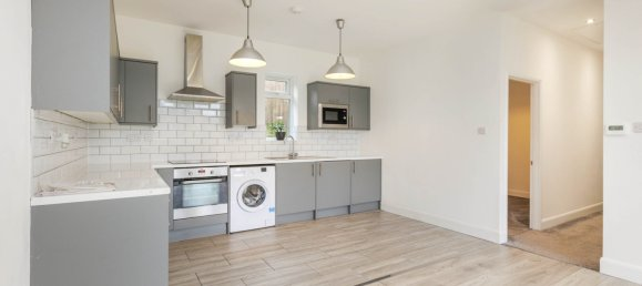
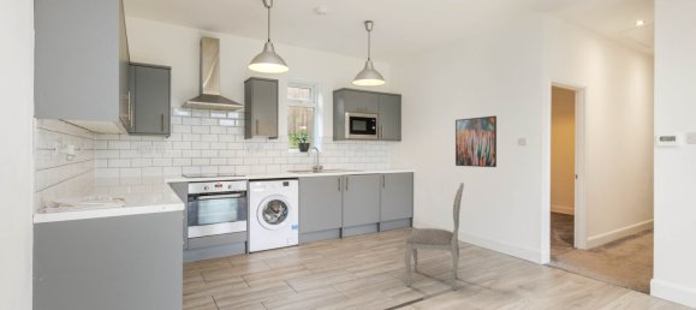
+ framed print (475, 142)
+ dining chair (430, 231)
